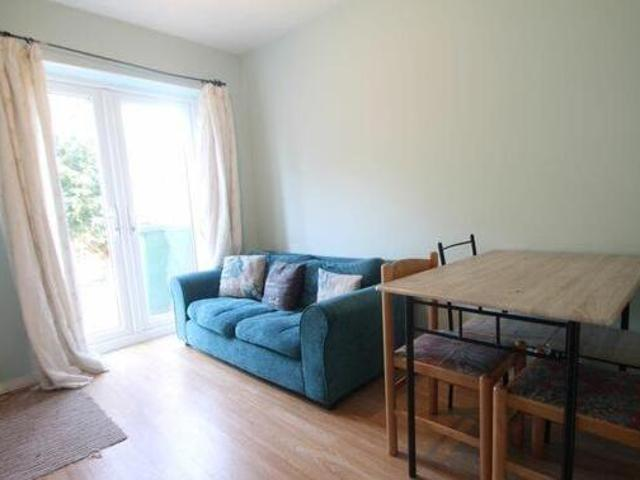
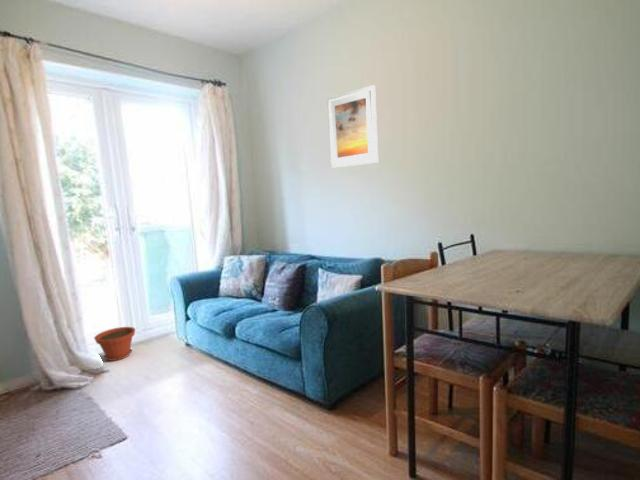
+ plant pot (116, 345)
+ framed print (351, 129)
